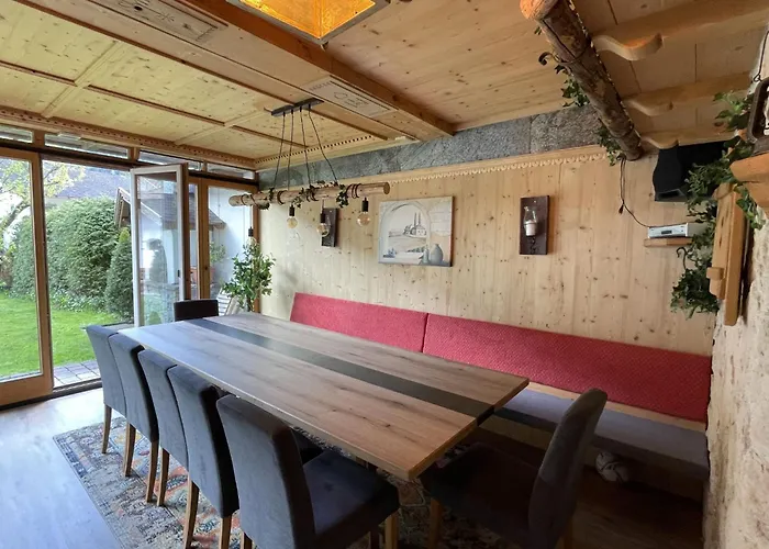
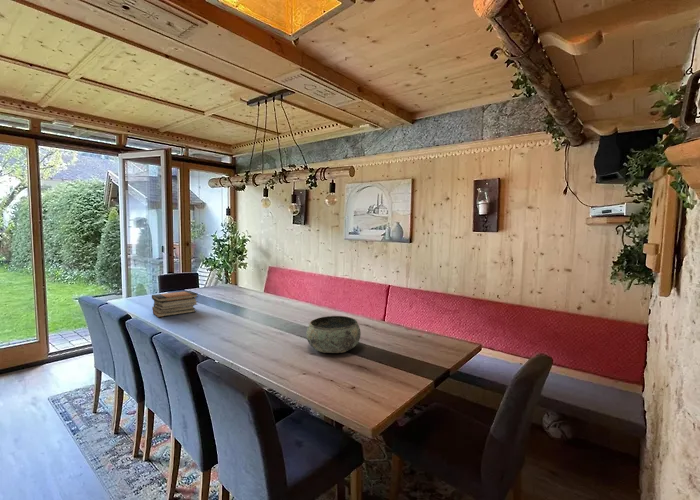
+ book stack (175, 303)
+ bowl (333, 334)
